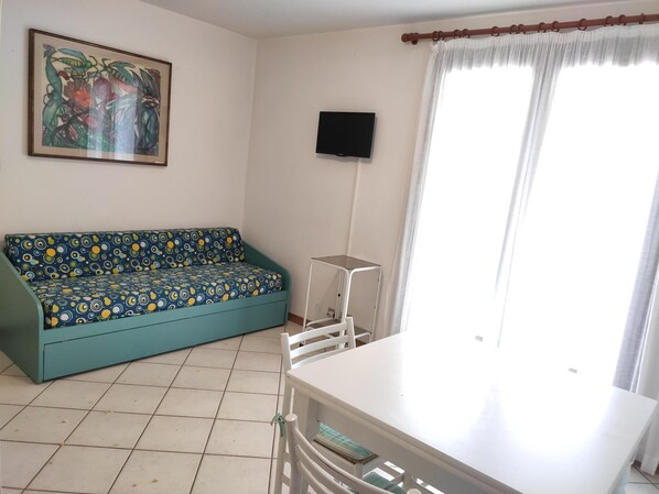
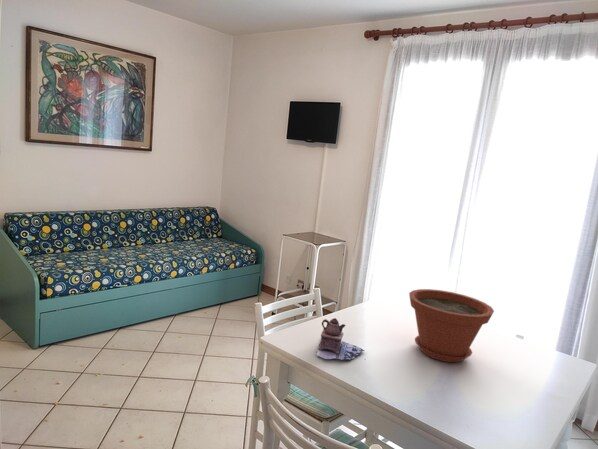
+ teapot (334, 334)
+ plant pot (445, 327)
